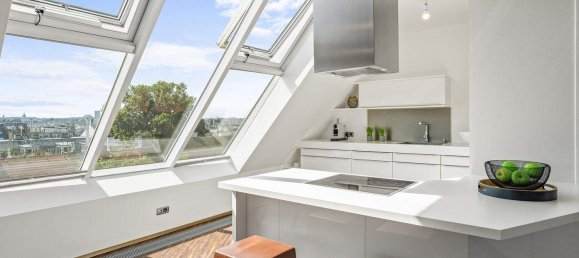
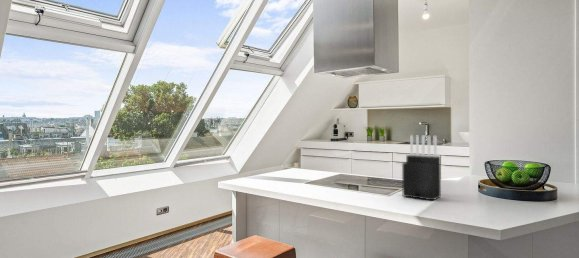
+ knife block (420, 166)
